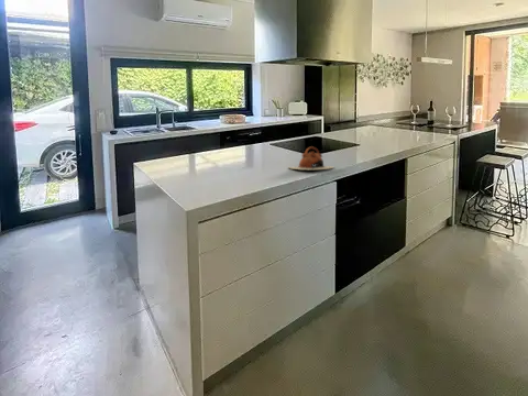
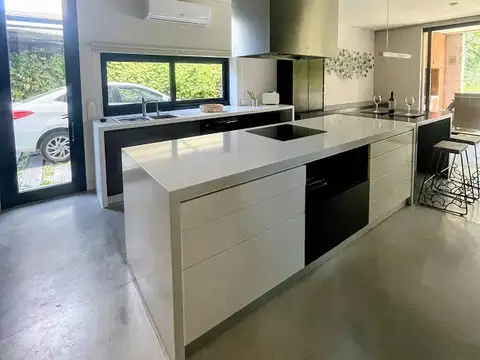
- teapot (310, 156)
